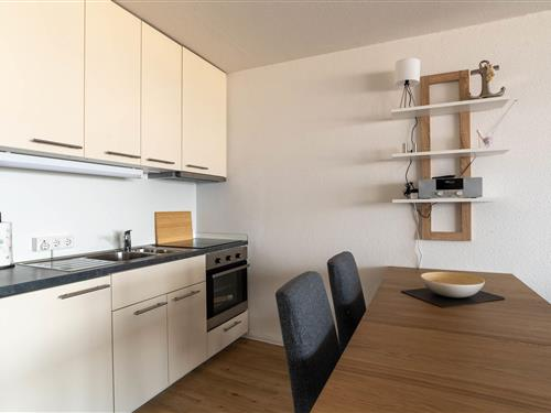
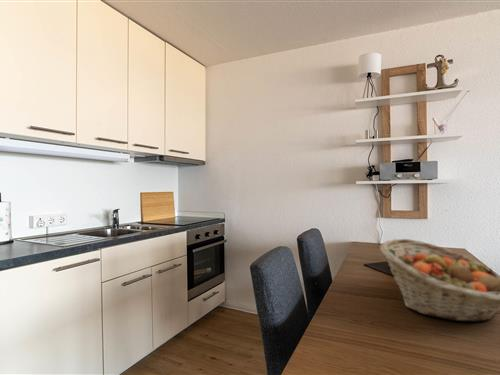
+ fruit basket (440, 274)
